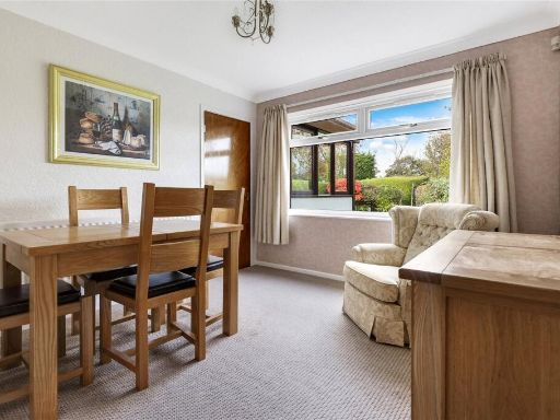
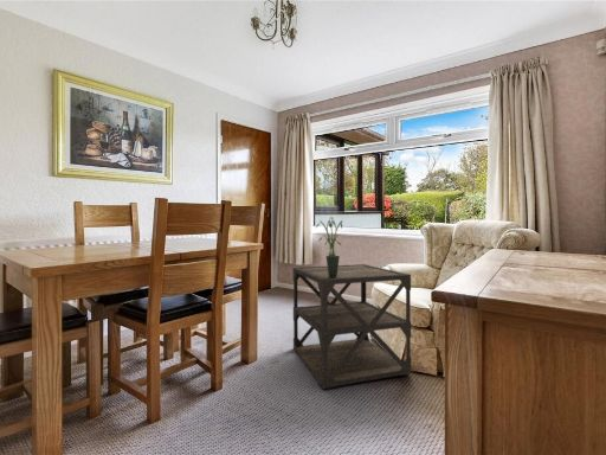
+ side table (347, 315)
+ potted plant (330, 246)
